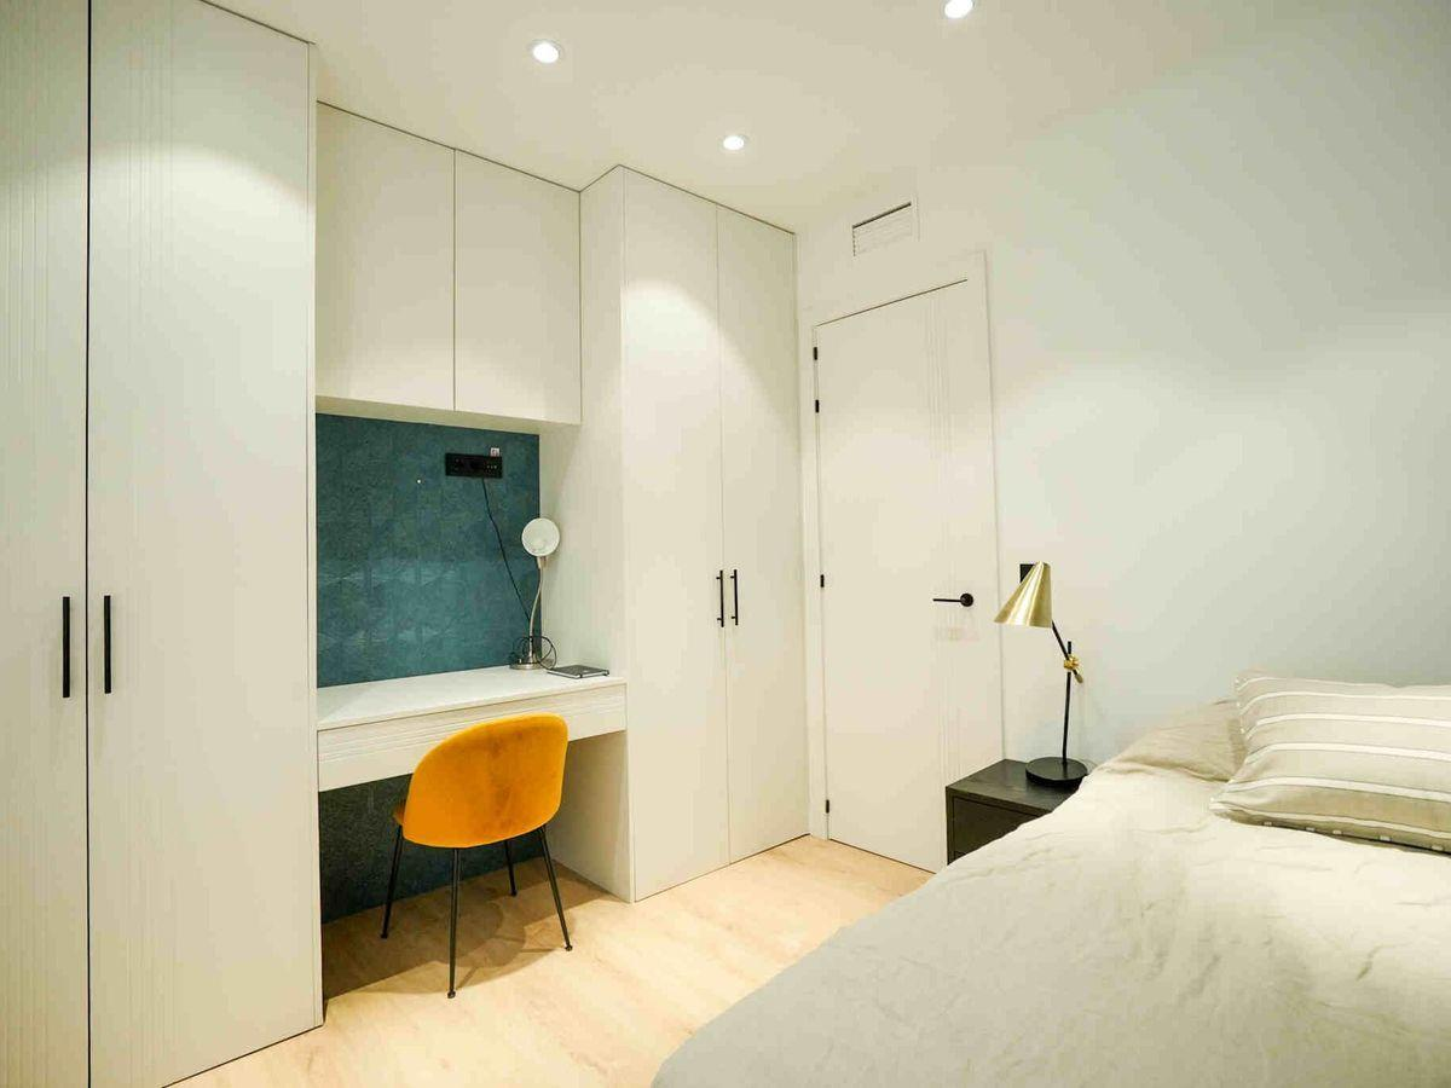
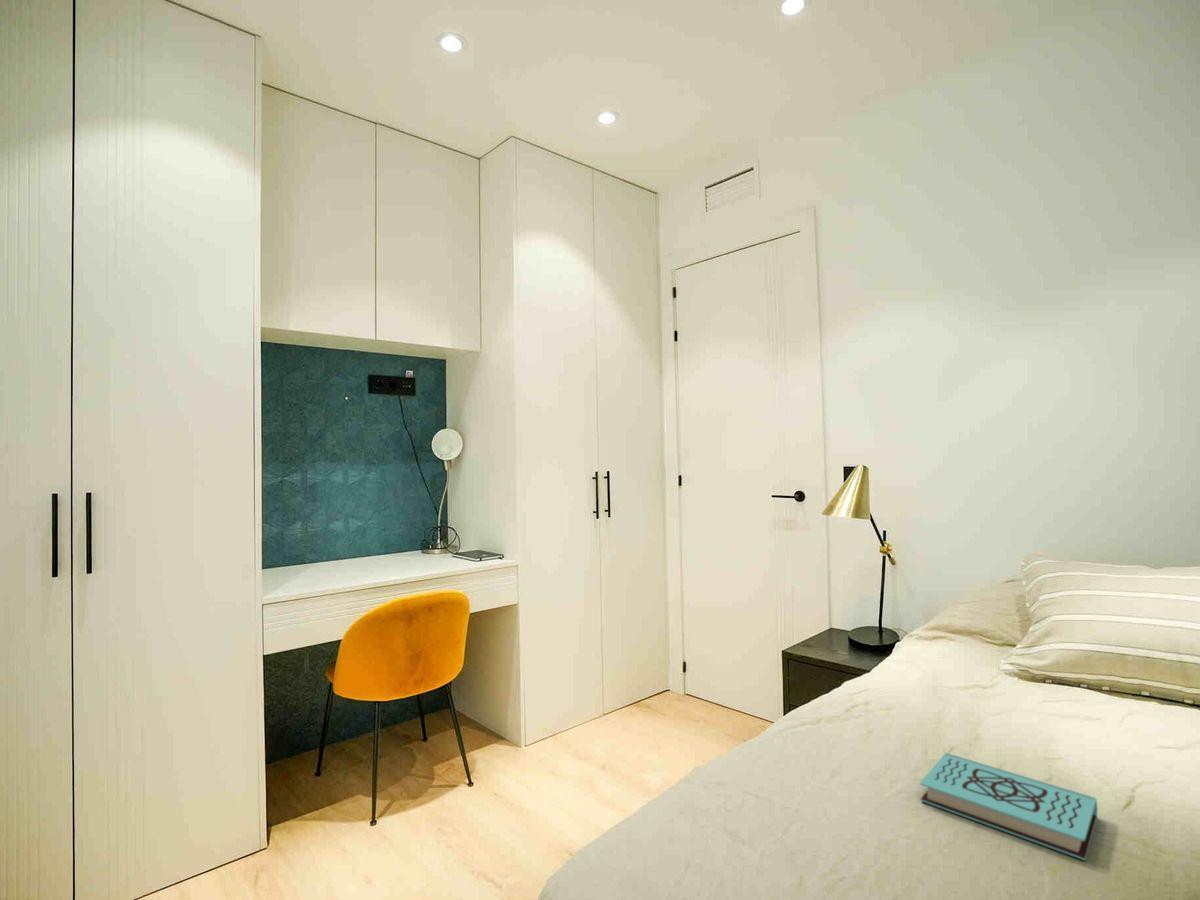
+ book (1006, 799)
